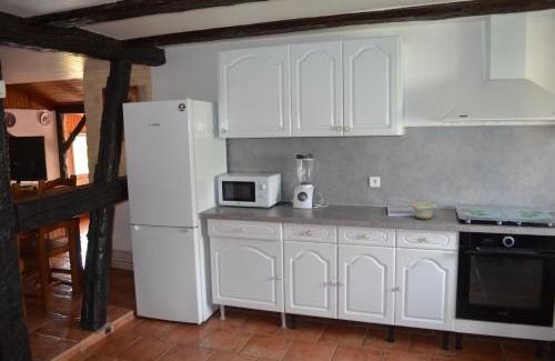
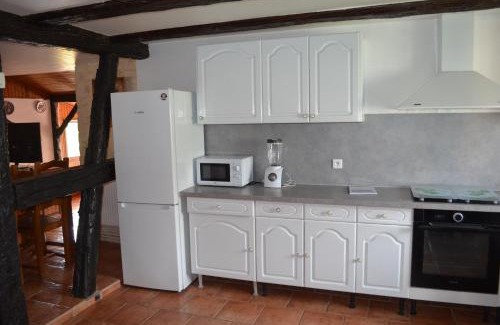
- bowl (423, 211)
